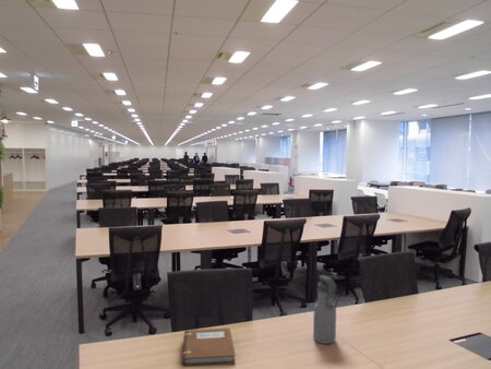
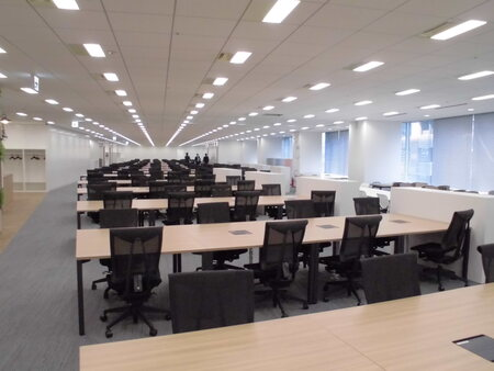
- notebook (207, 345)
- water bottle (325, 308)
